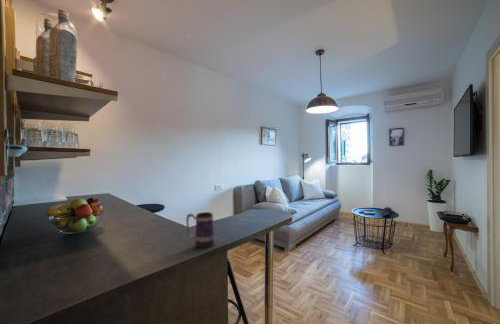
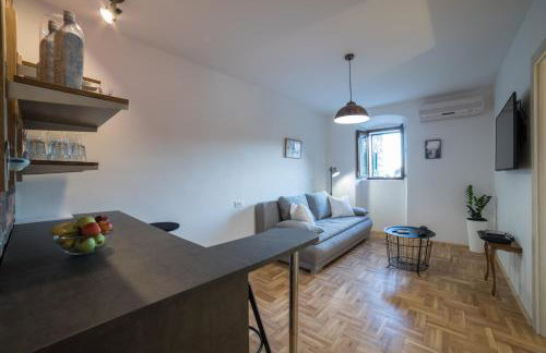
- mug (200, 229)
